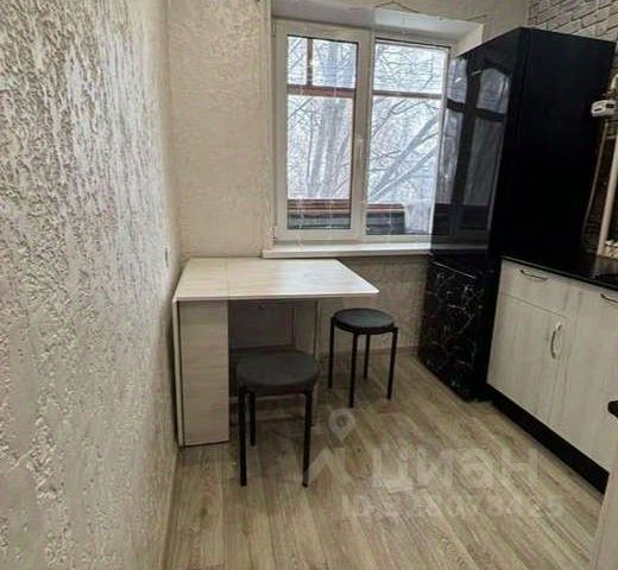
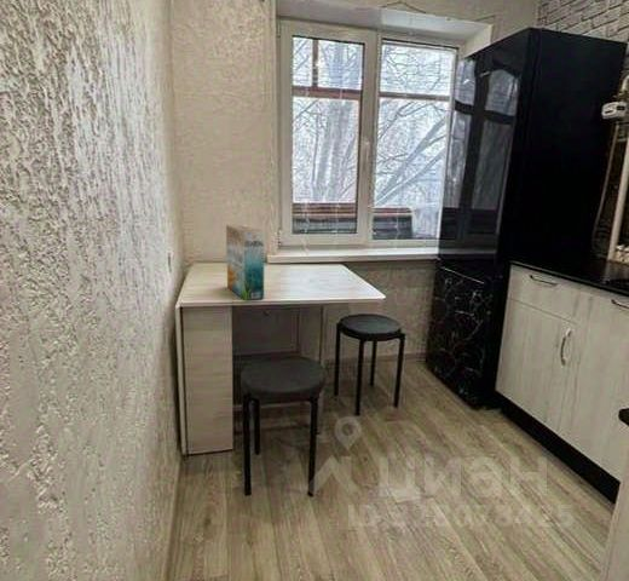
+ cereal box (244, 260)
